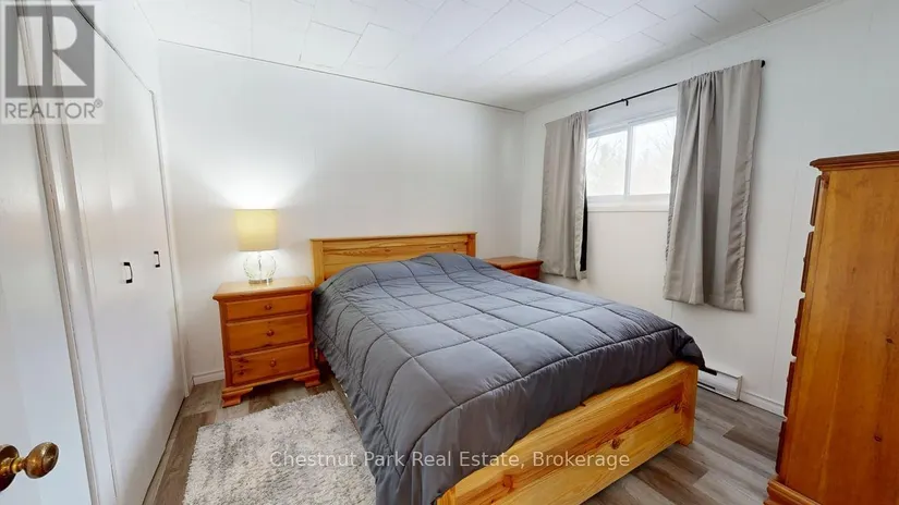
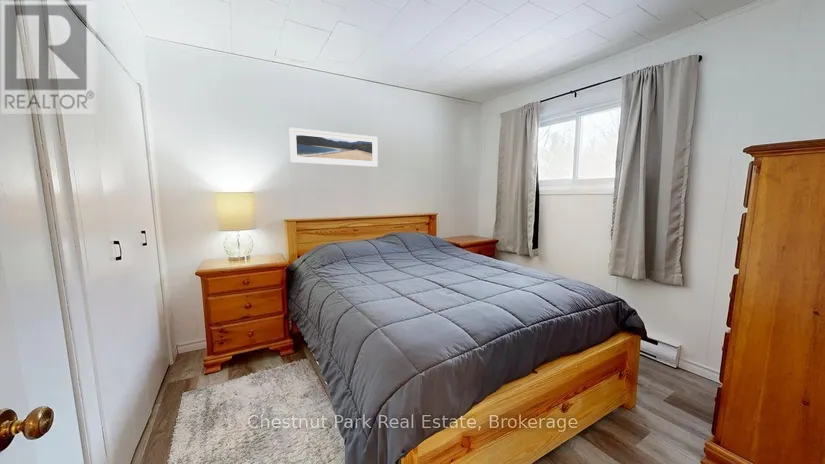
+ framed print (336, 148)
